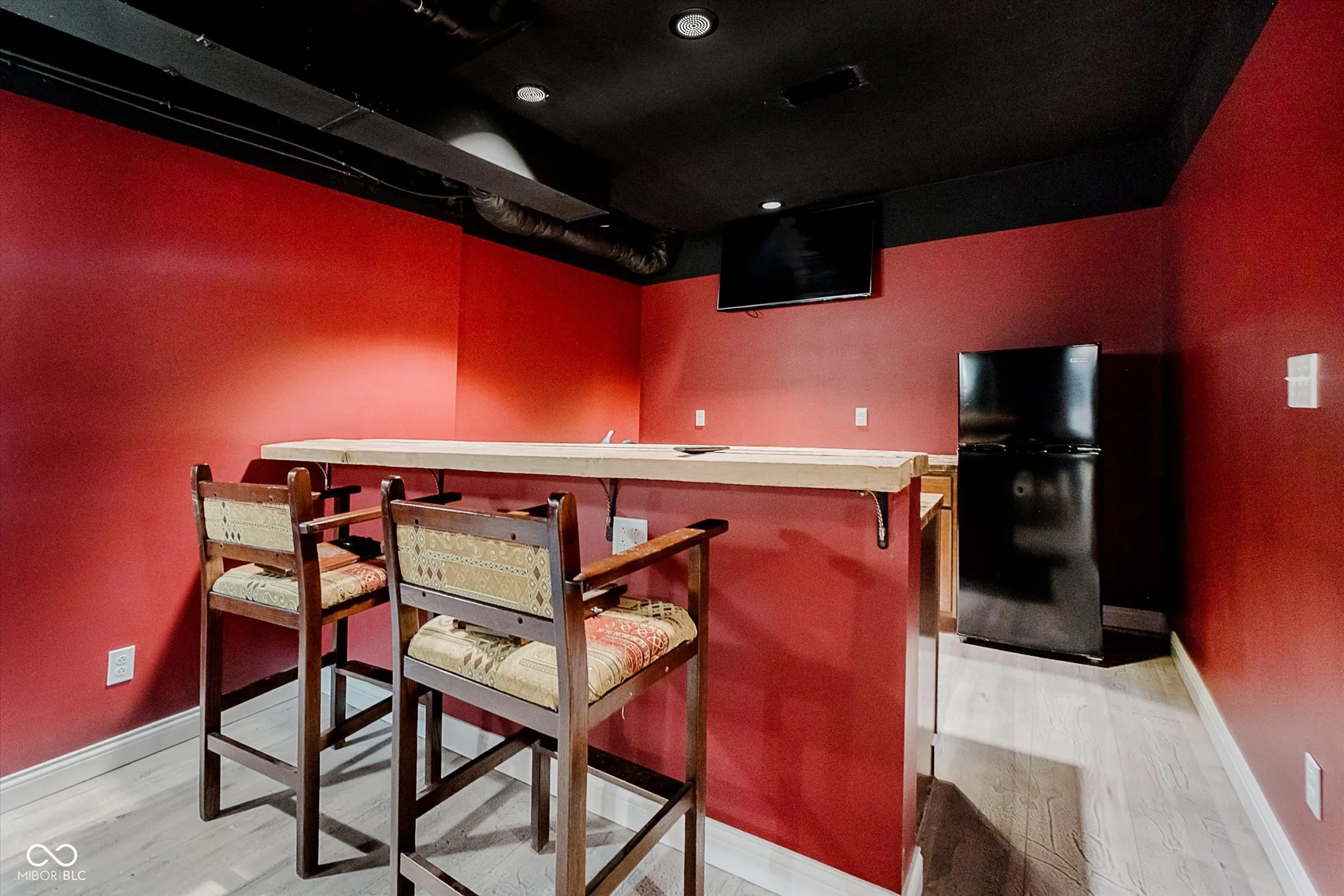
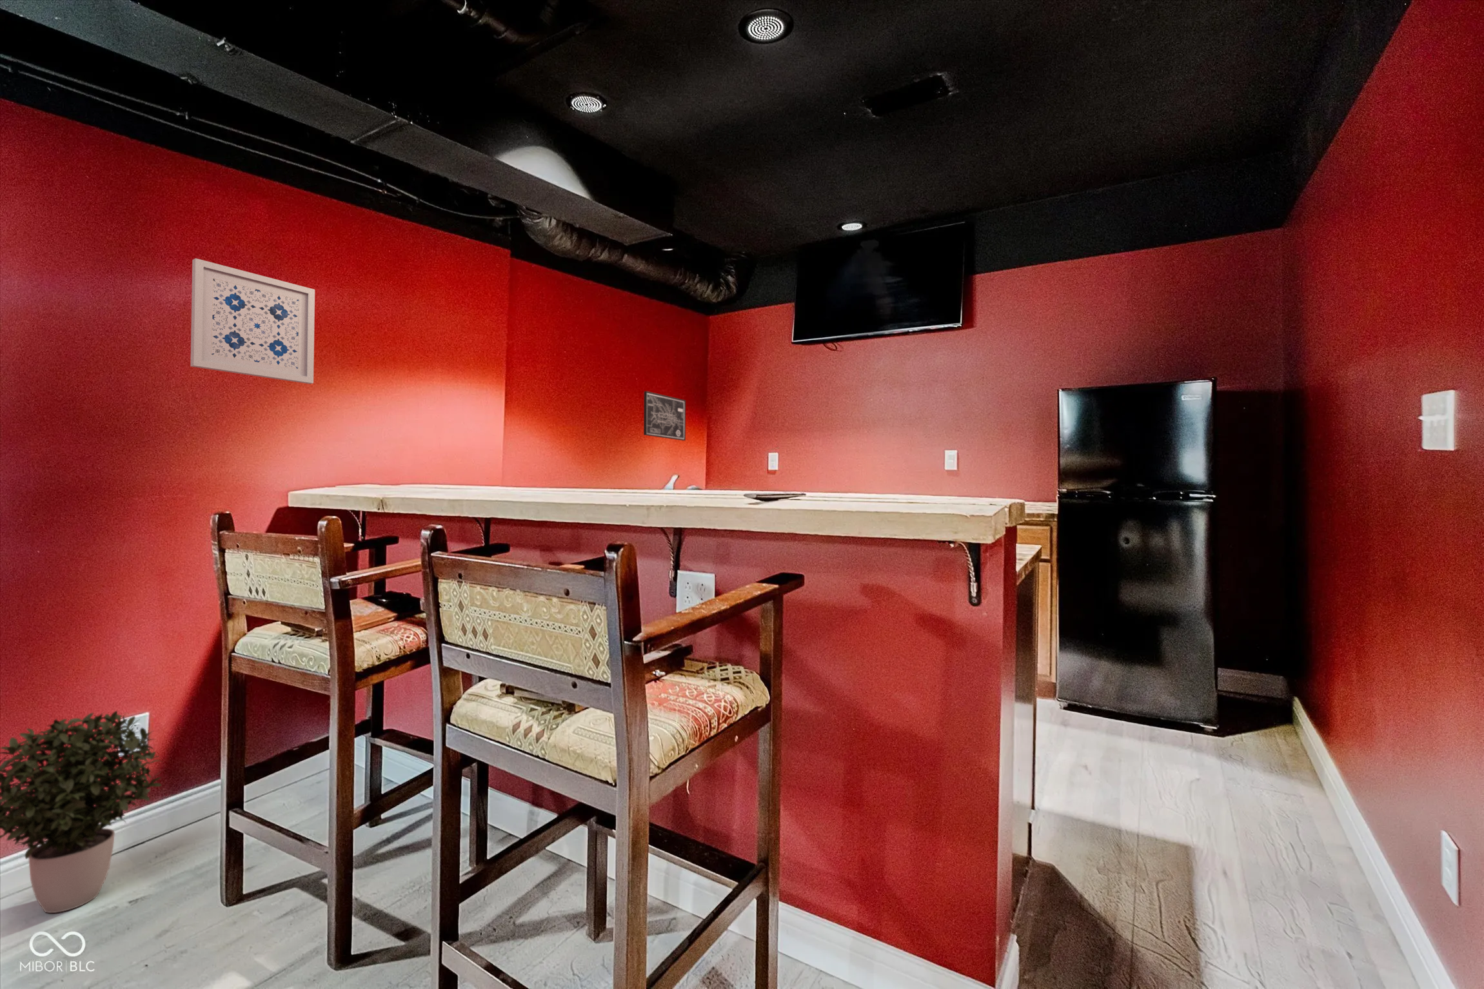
+ wall art (665, 416)
+ potted plant (77, 807)
+ wall art (256, 325)
